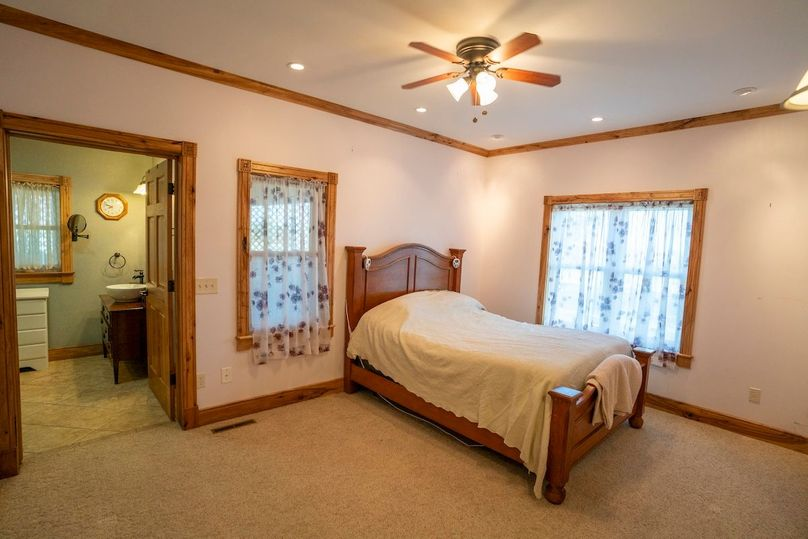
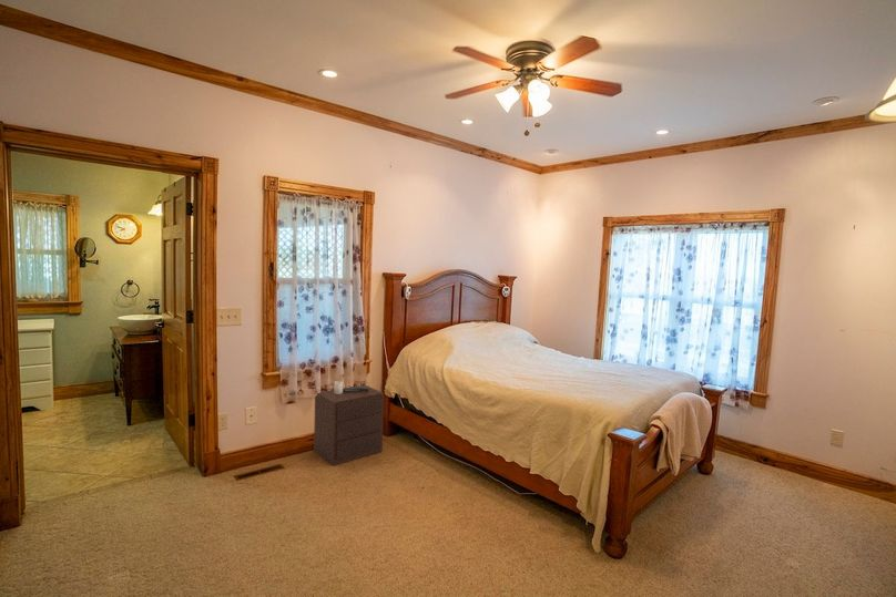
+ nightstand (348, 416)
